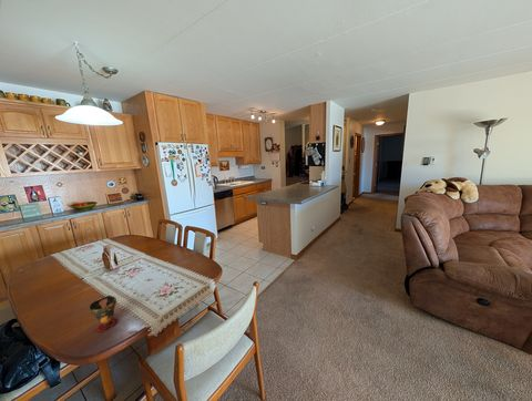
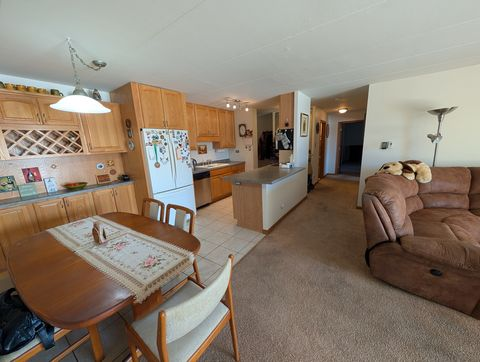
- cup (104, 312)
